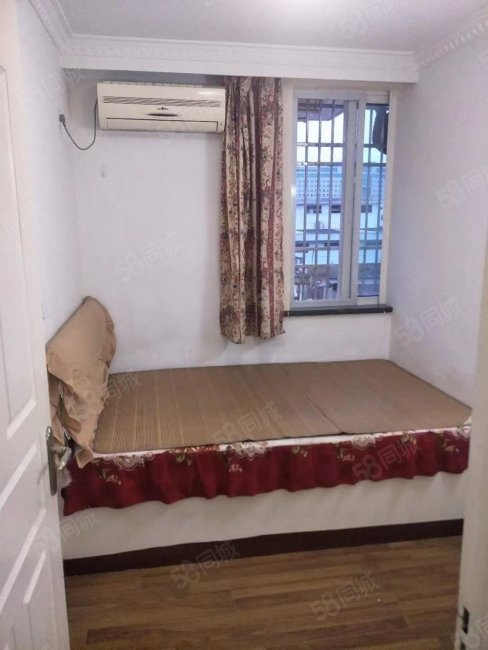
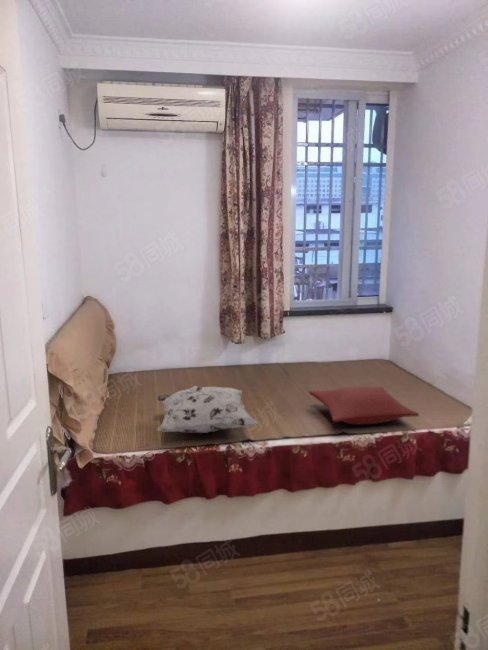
+ pillow (360, 404)
+ decorative pillow (204, 408)
